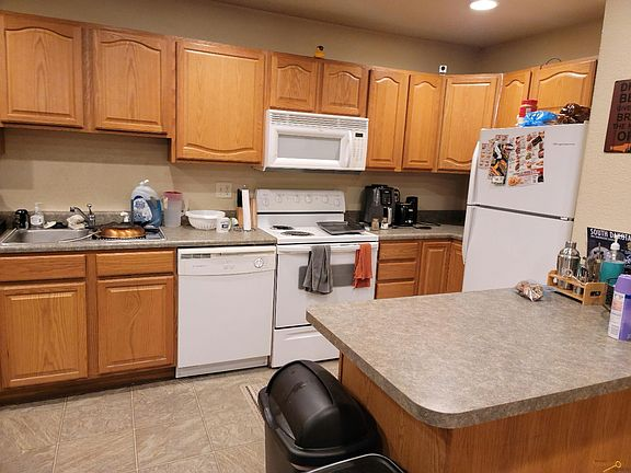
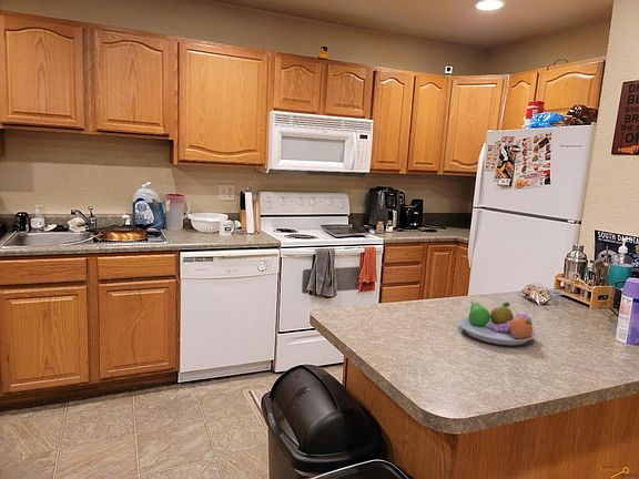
+ fruit bowl (496, 319)
